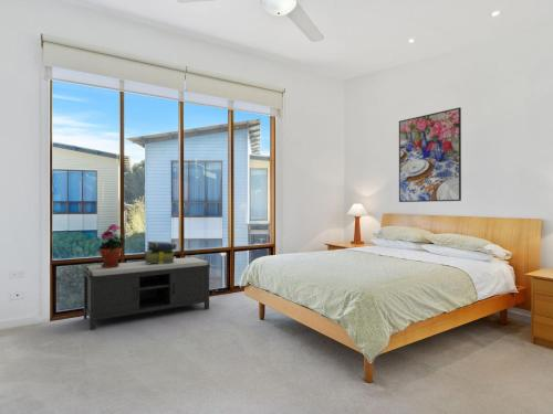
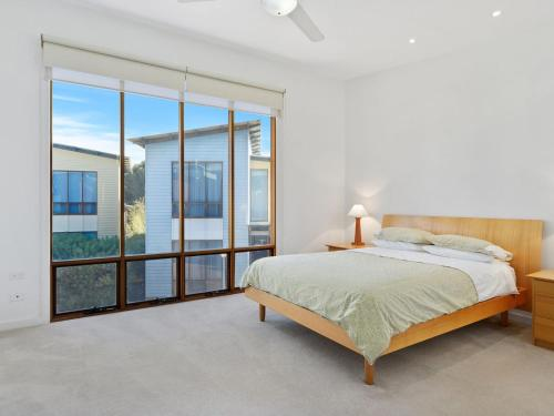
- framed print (427, 158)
- stack of books (160, 252)
- bench (149, 288)
- potted plant (111, 245)
